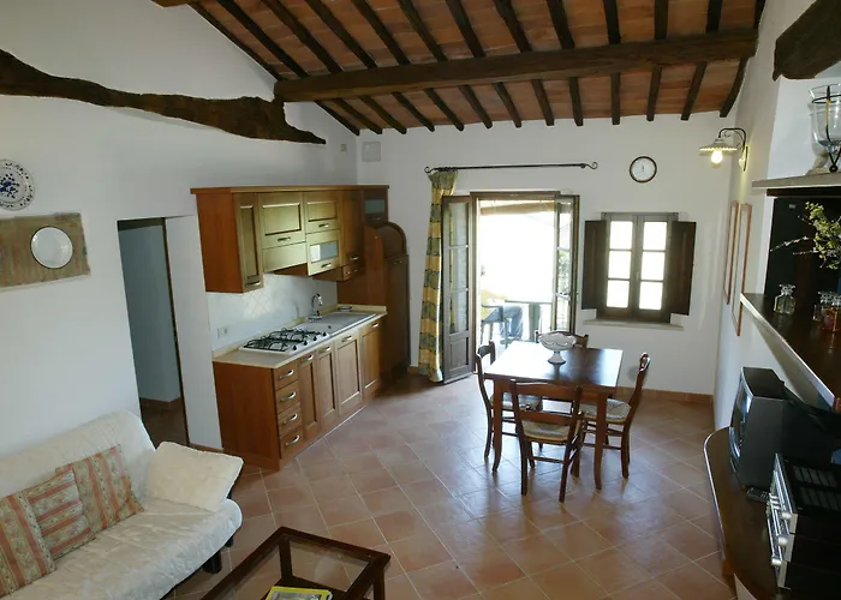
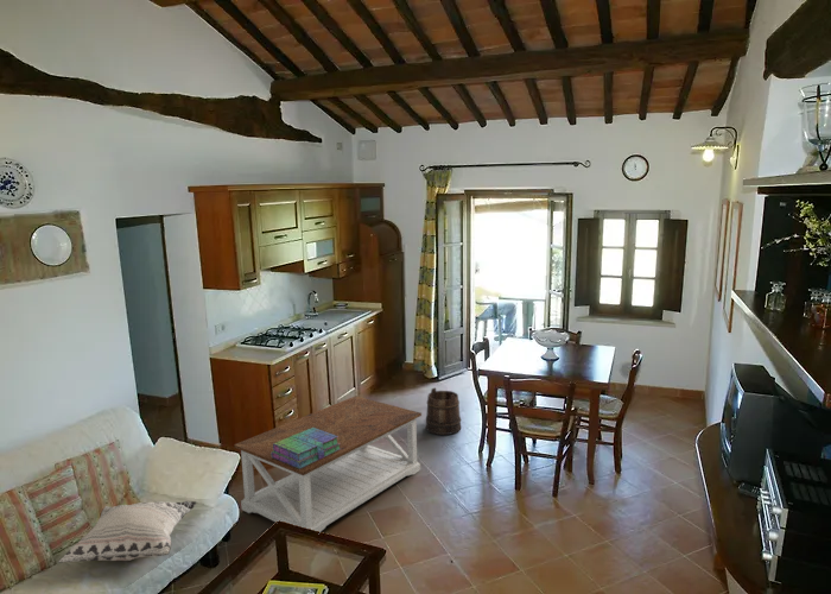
+ bucket (443, 409)
+ stack of books (305, 446)
+ coffee table (335, 459)
+ decorative pillow (133, 529)
